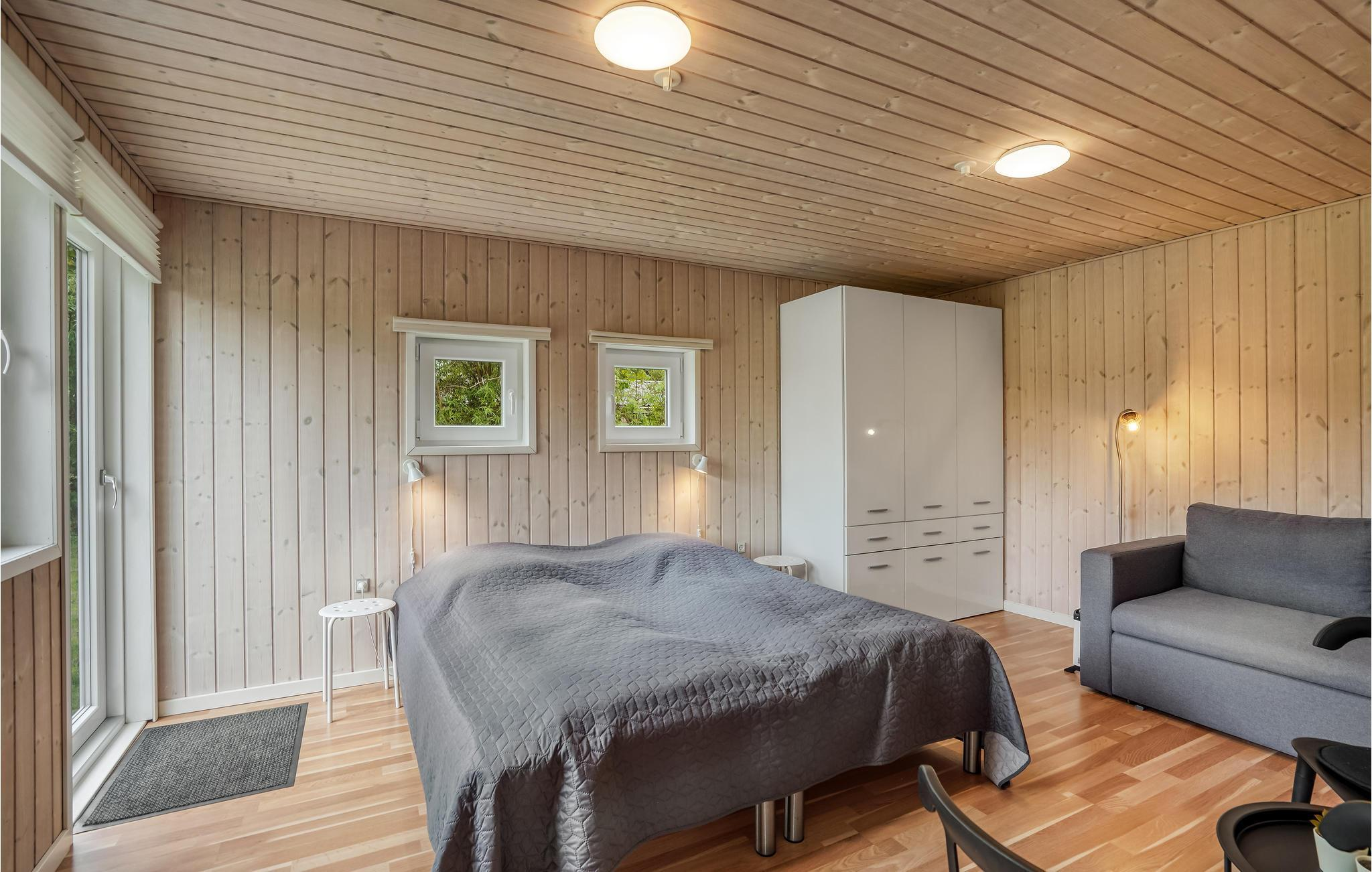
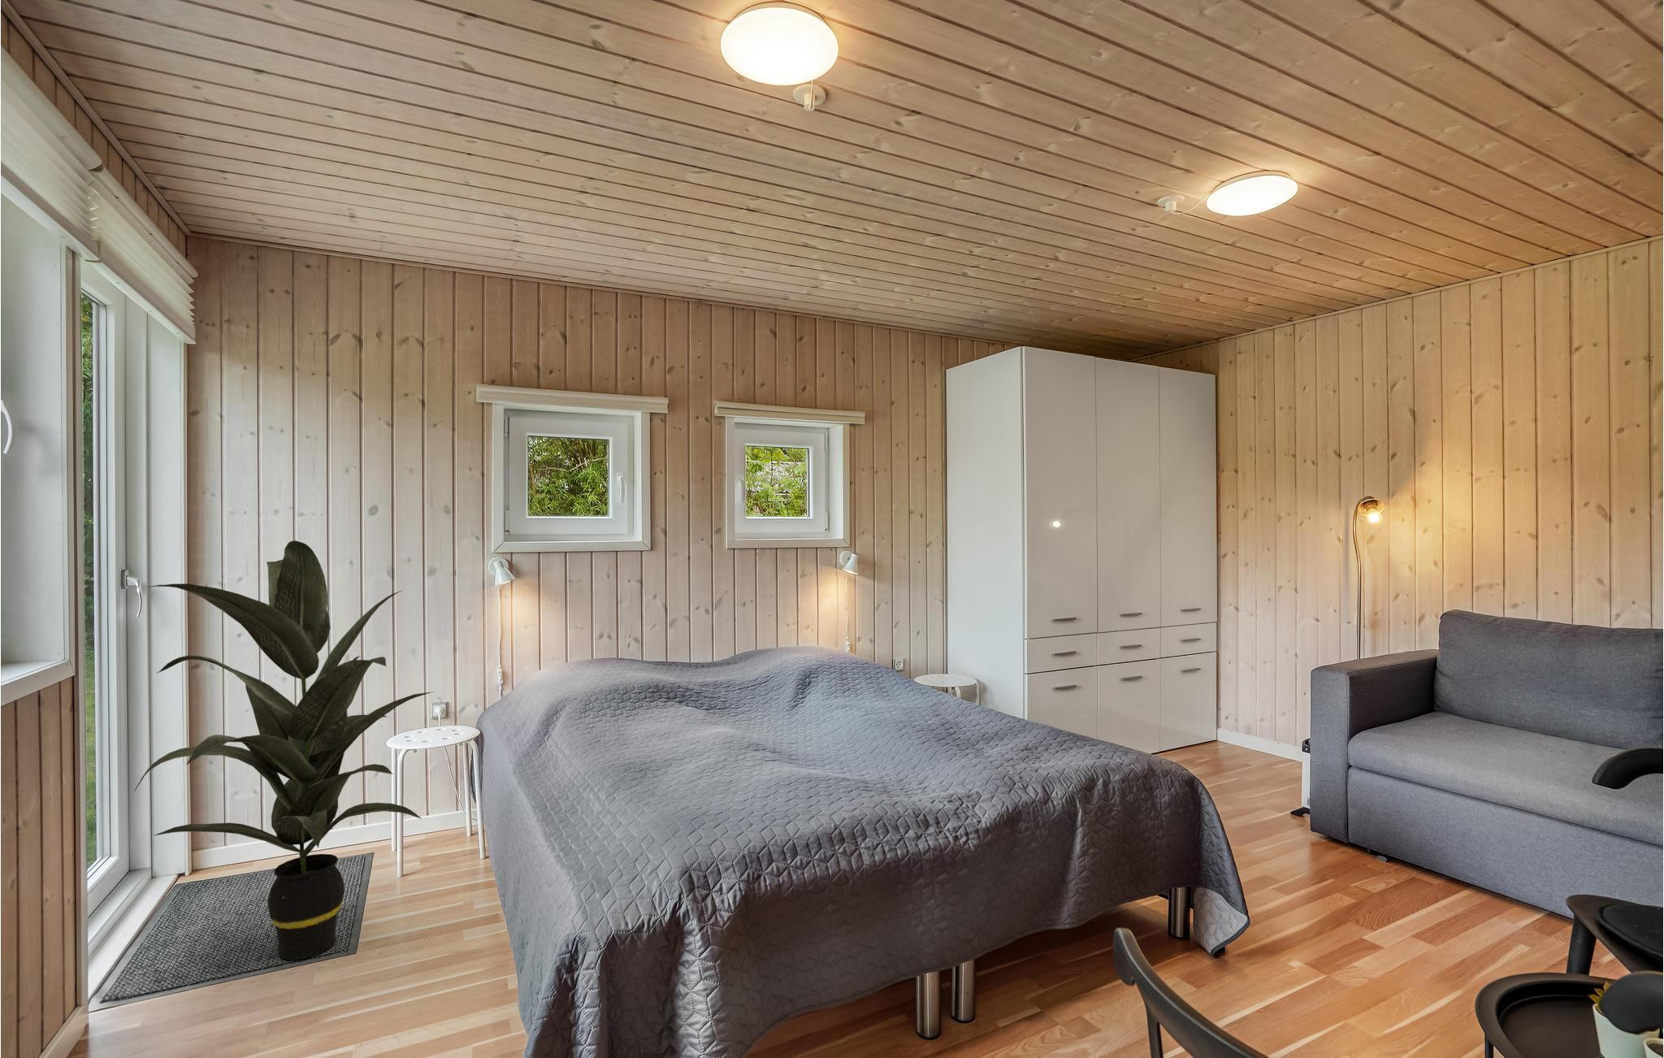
+ indoor plant (291, 749)
